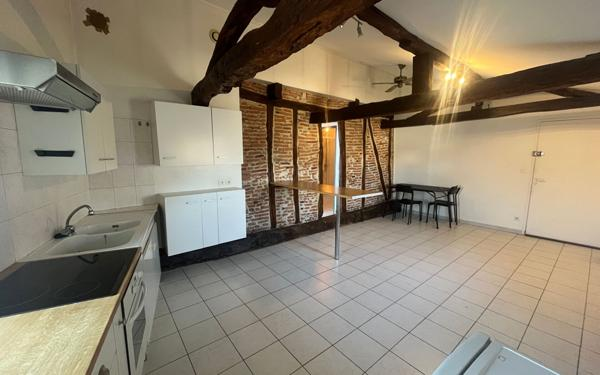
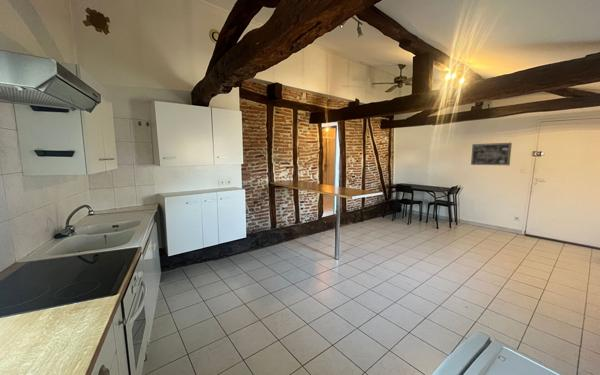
+ wall art (490, 154)
